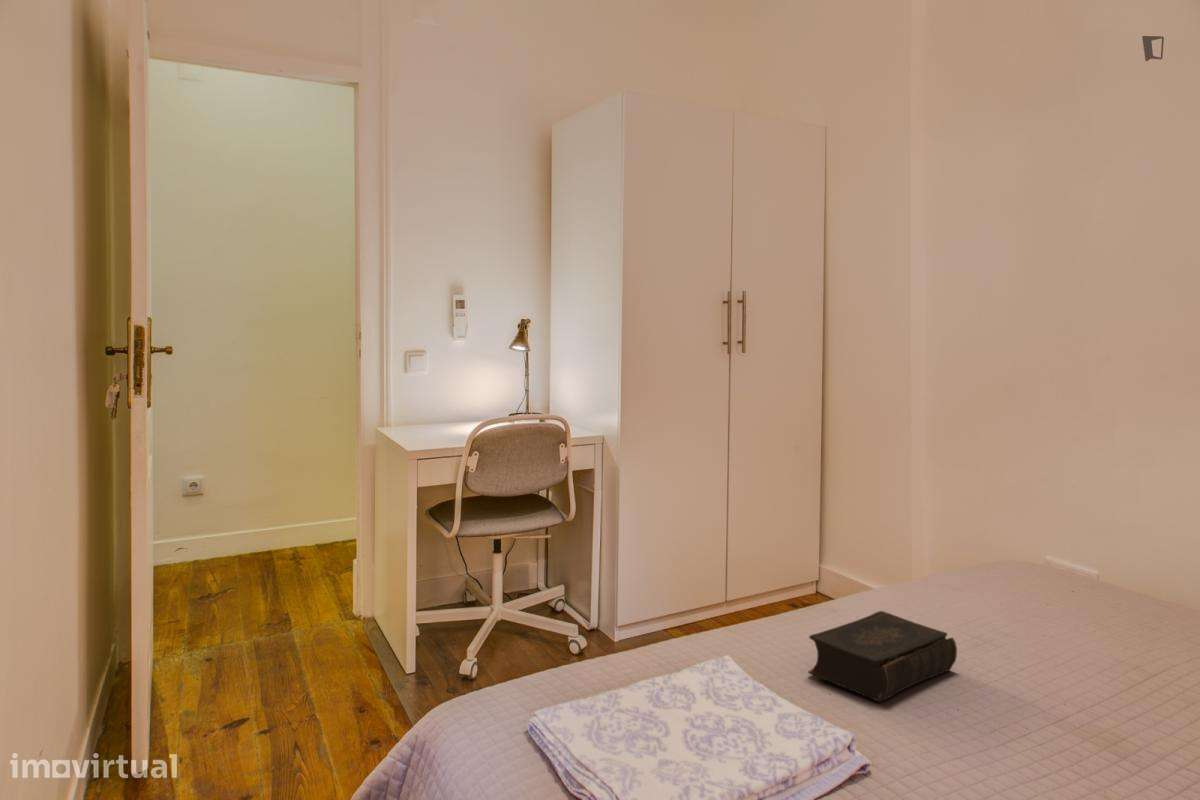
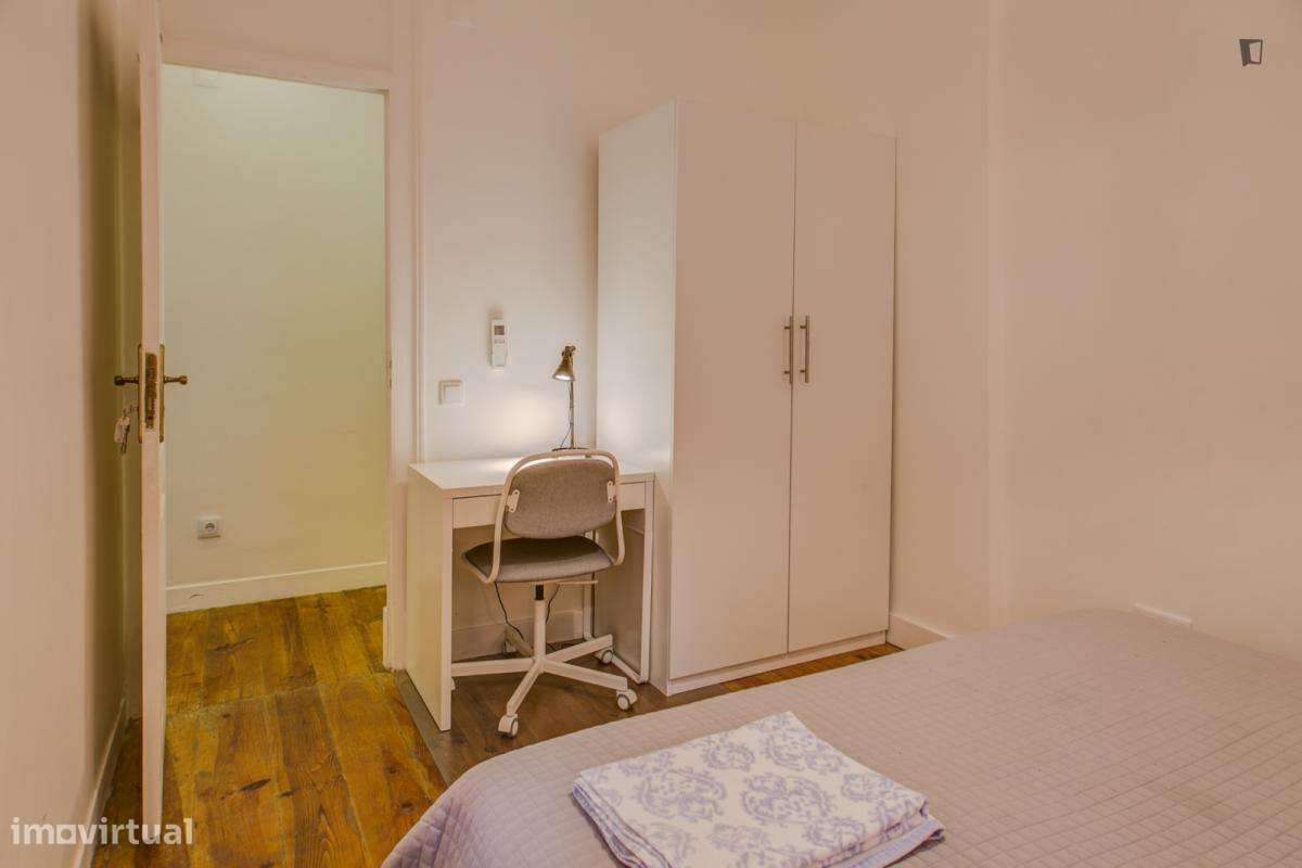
- book (881, 653)
